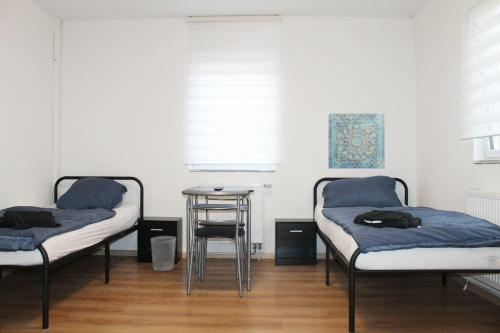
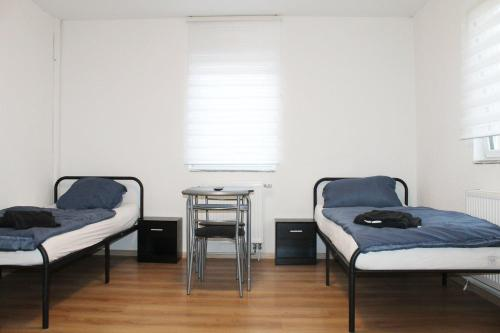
- wastebasket (163, 253)
- wall art (356, 141)
